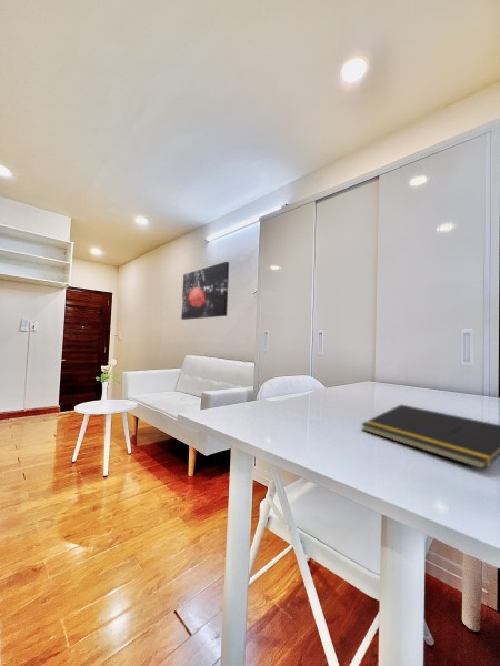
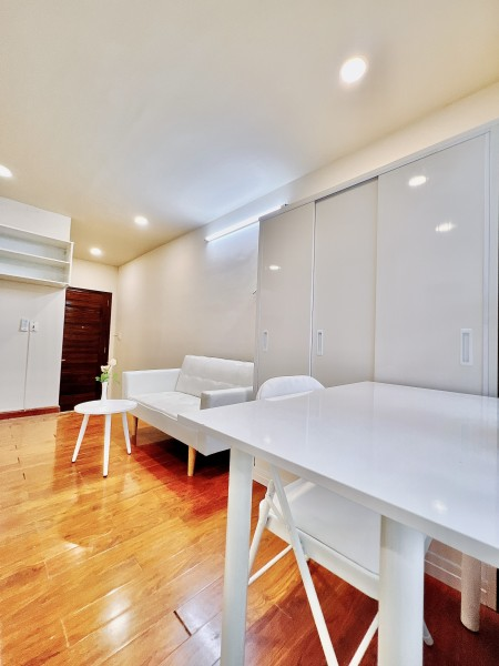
- wall art (202, 293)
- notepad (432, 428)
